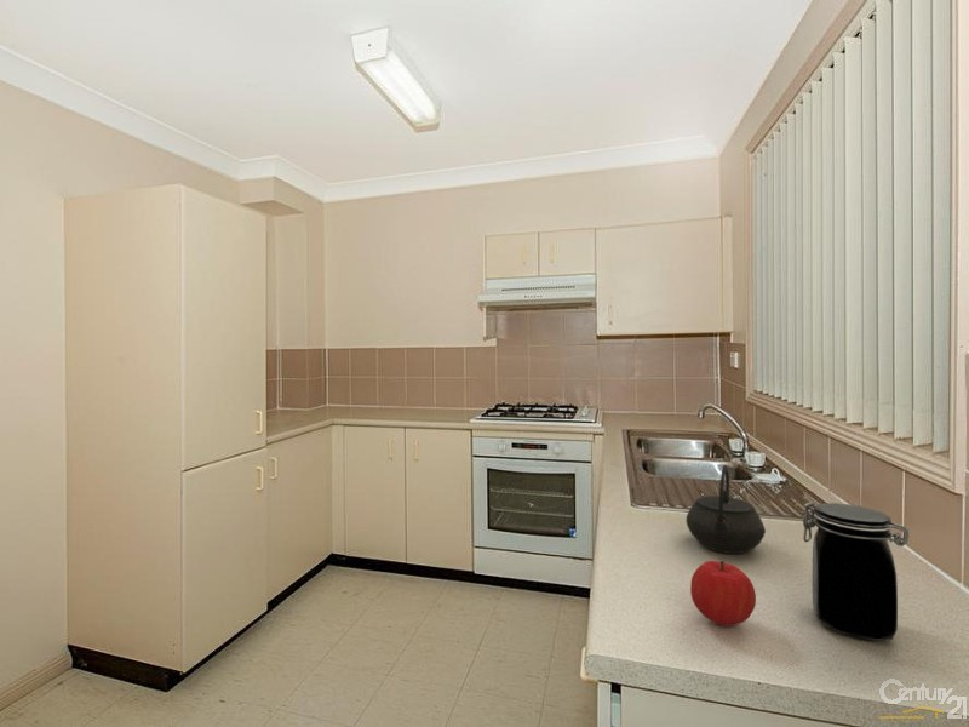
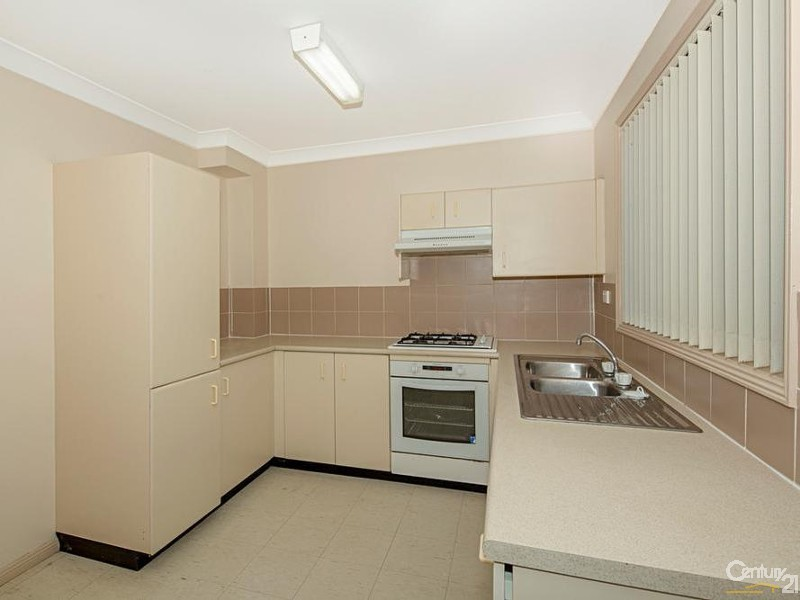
- kettle (723, 506)
- fruit (722, 591)
- jar (850, 567)
